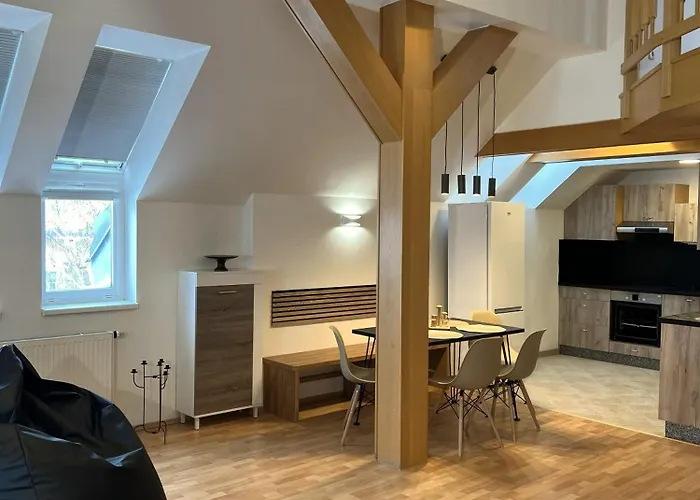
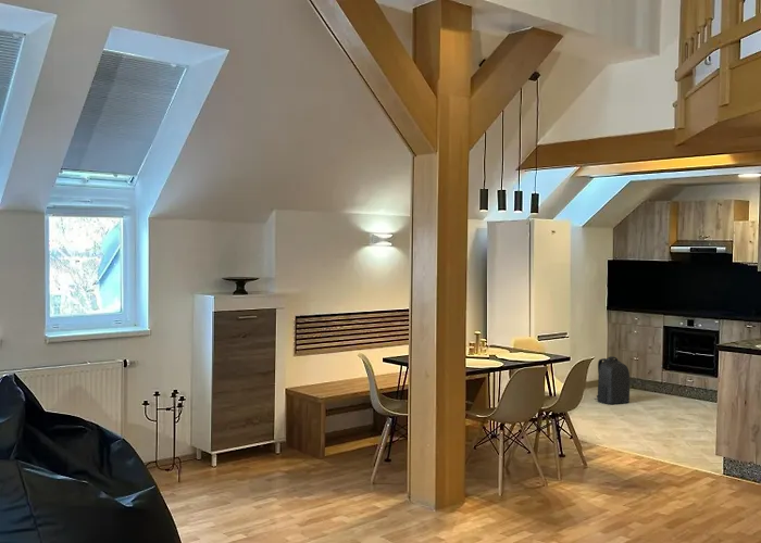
+ backpack (610, 378)
